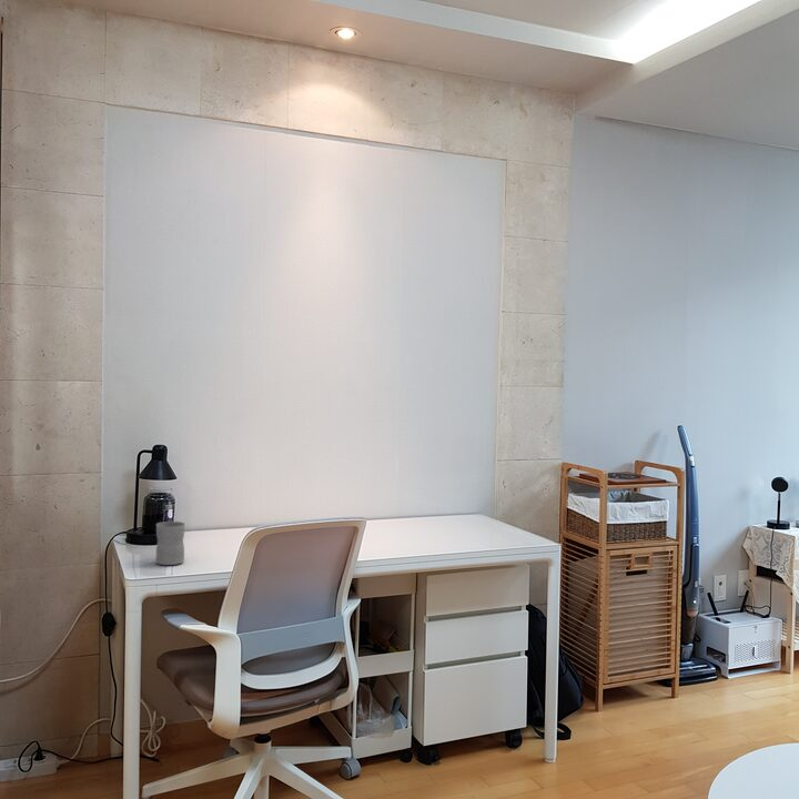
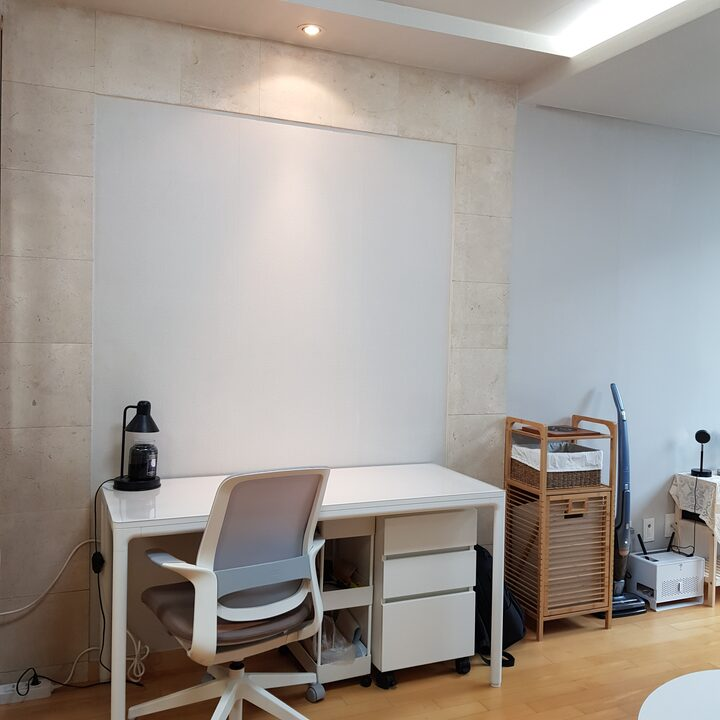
- mug (172, 542)
